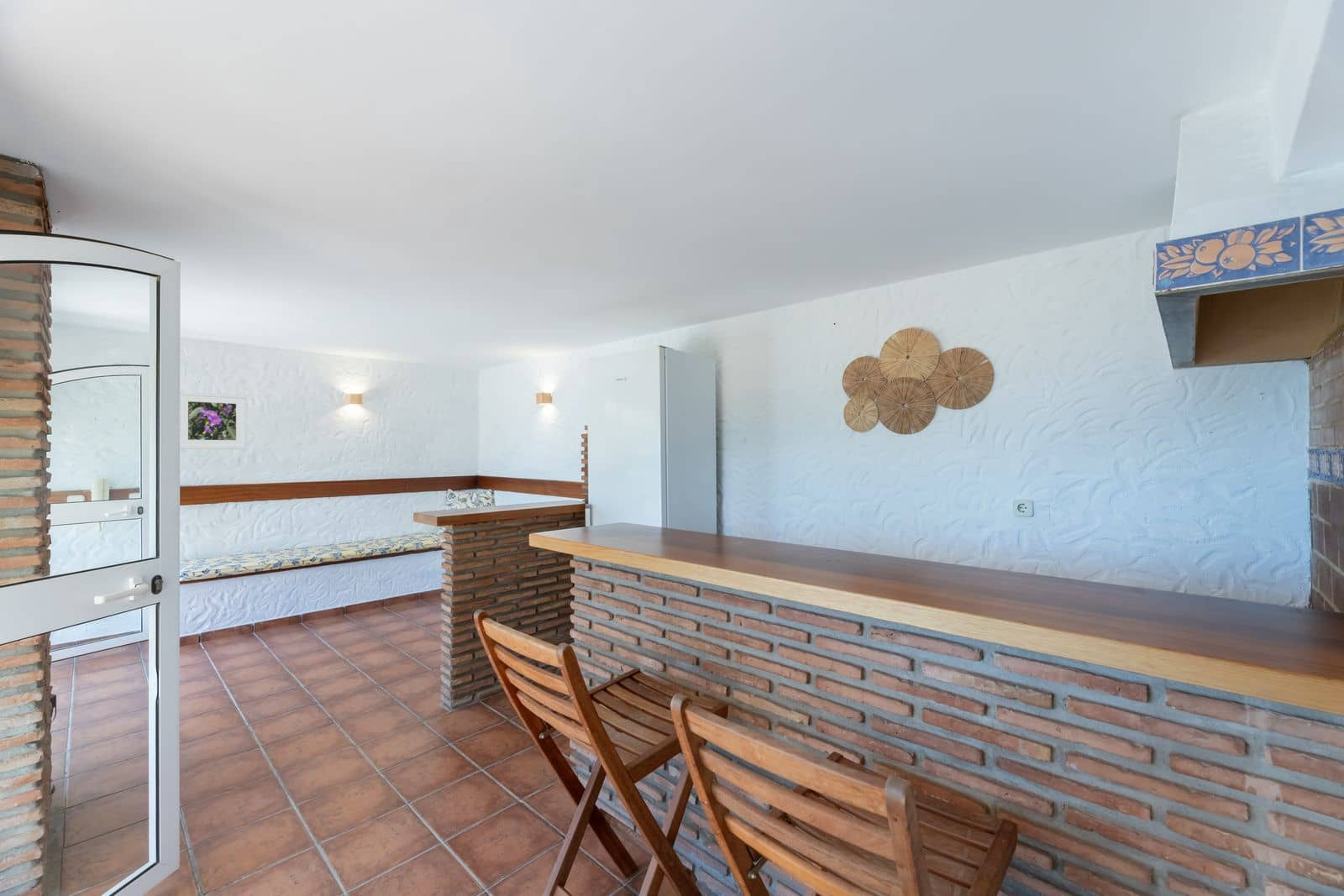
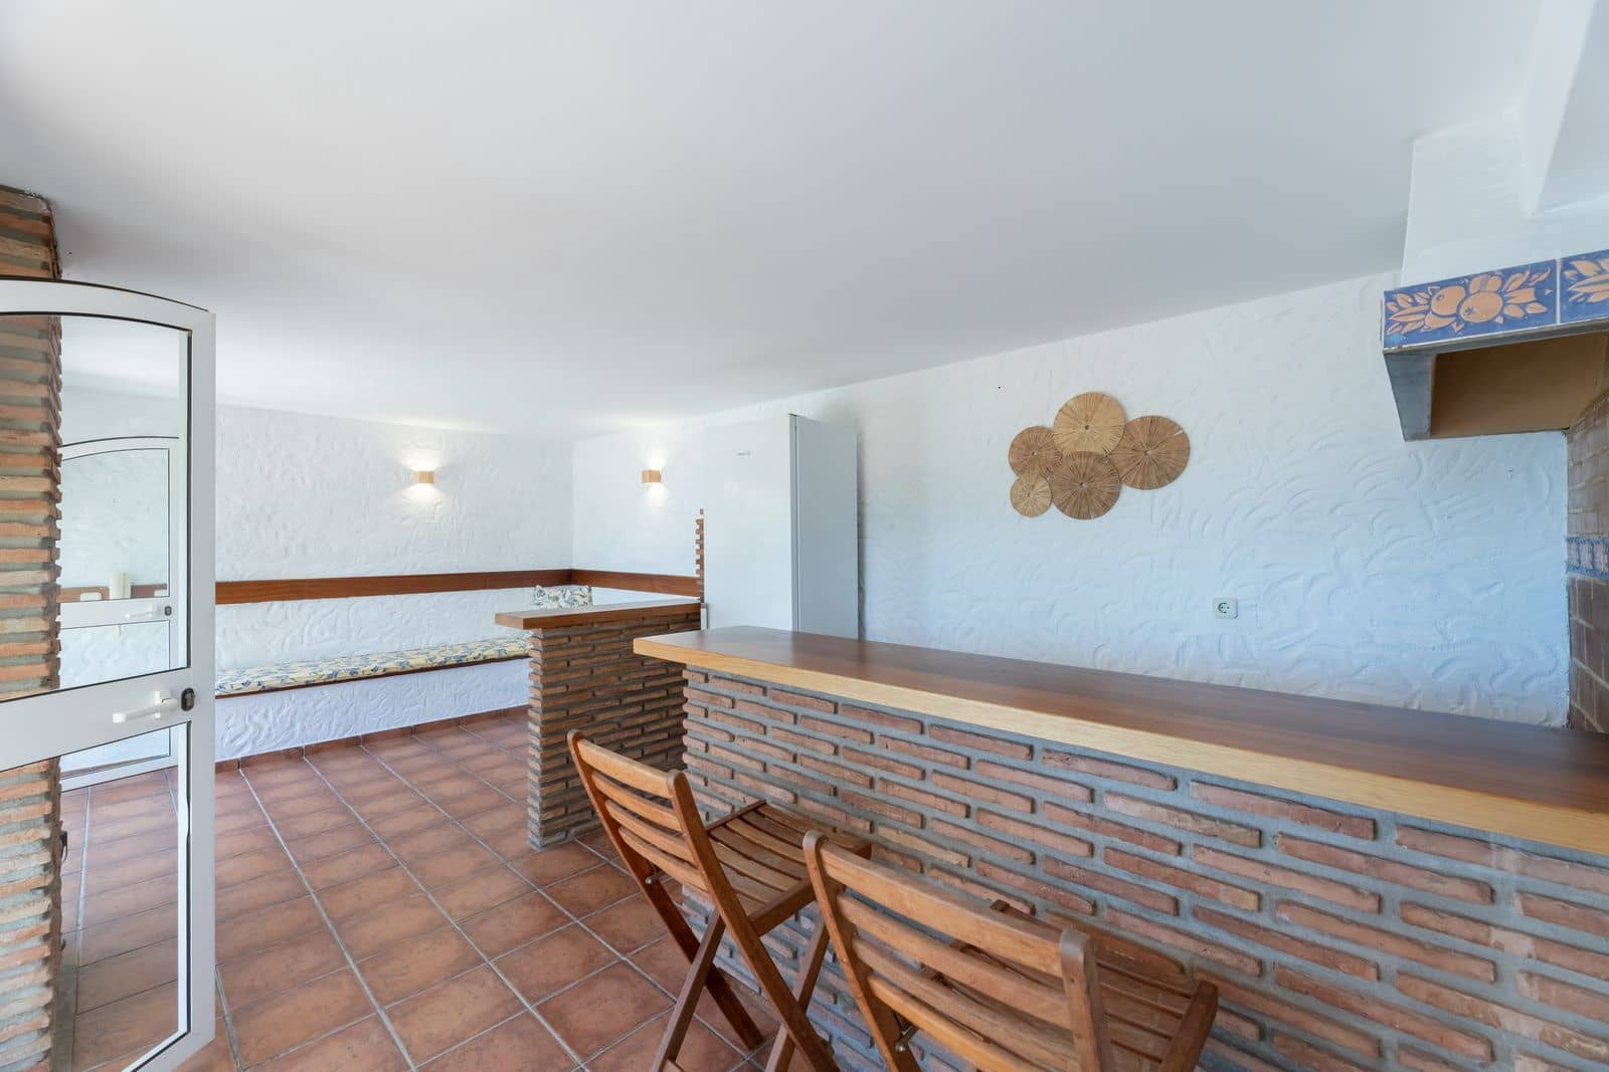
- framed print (213, 421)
